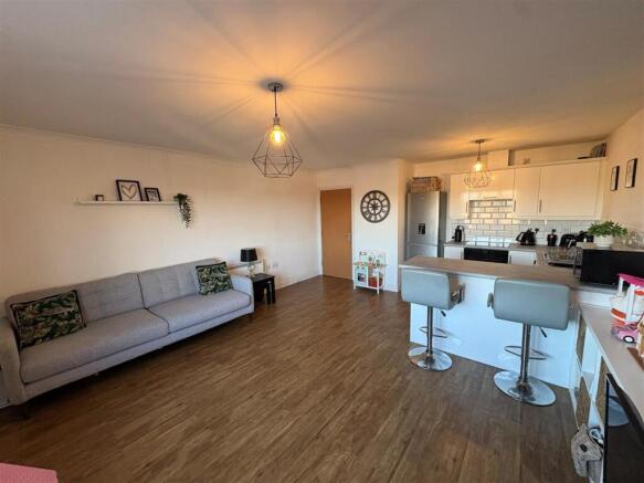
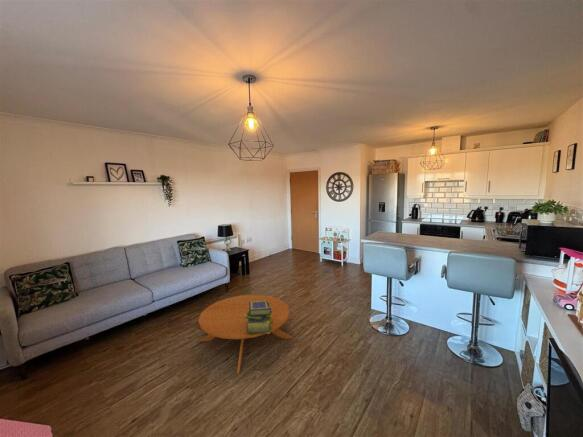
+ coffee table (245, 326)
+ stack of books (259, 315)
